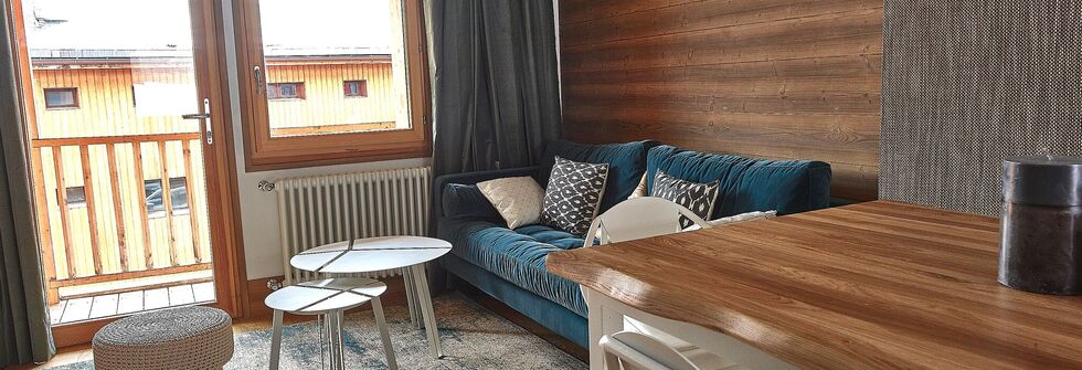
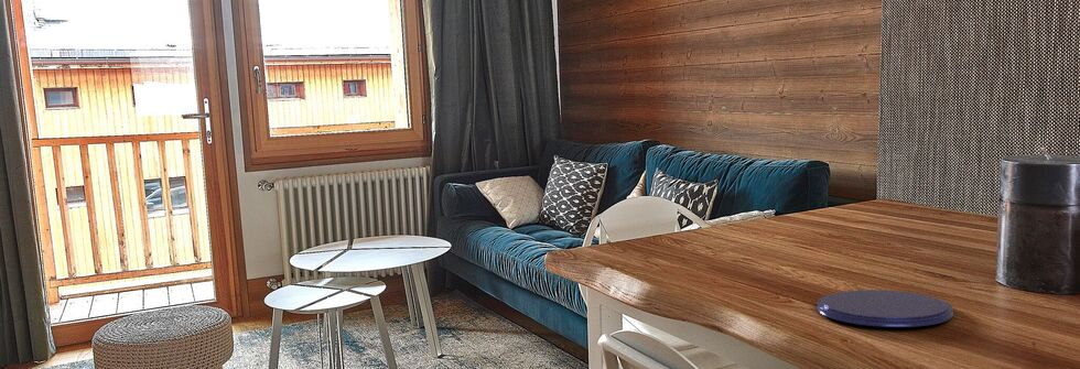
+ saucer (883, 306)
